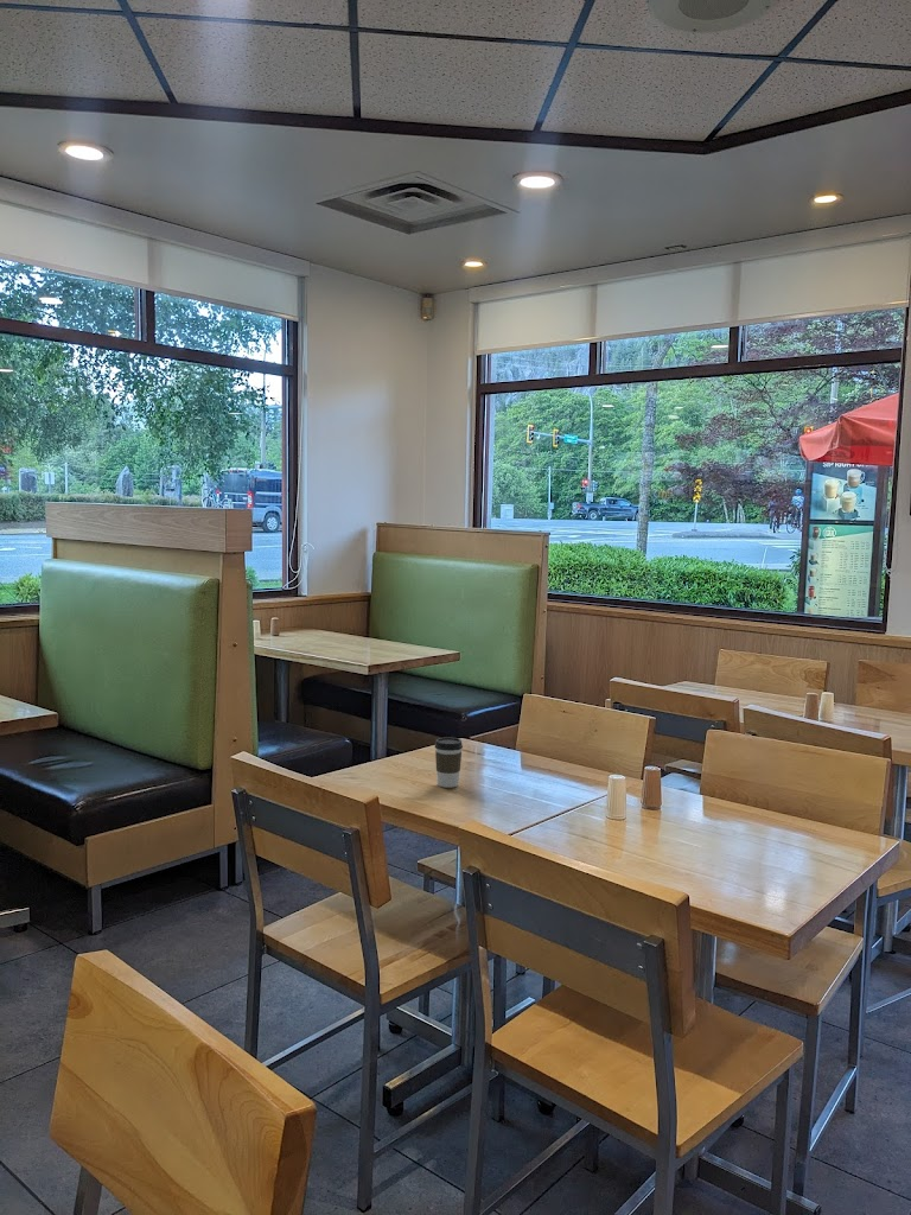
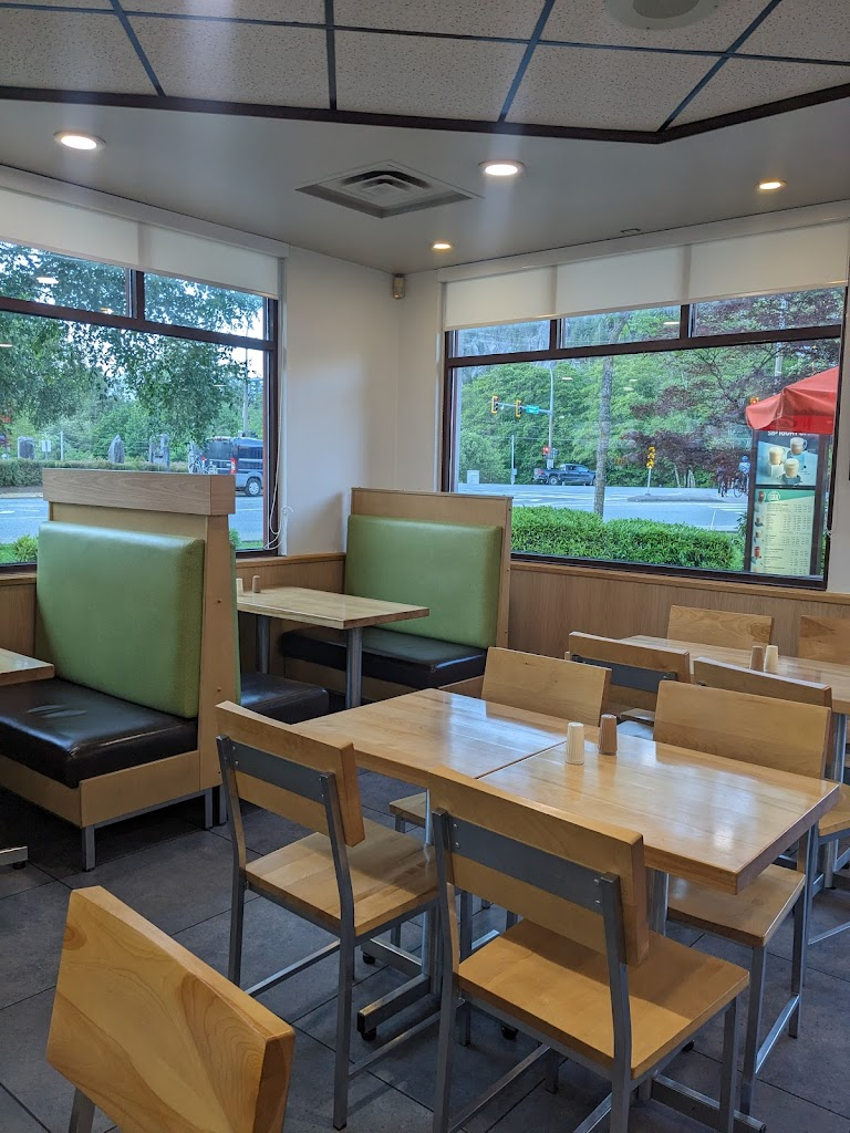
- coffee cup (447, 762)
